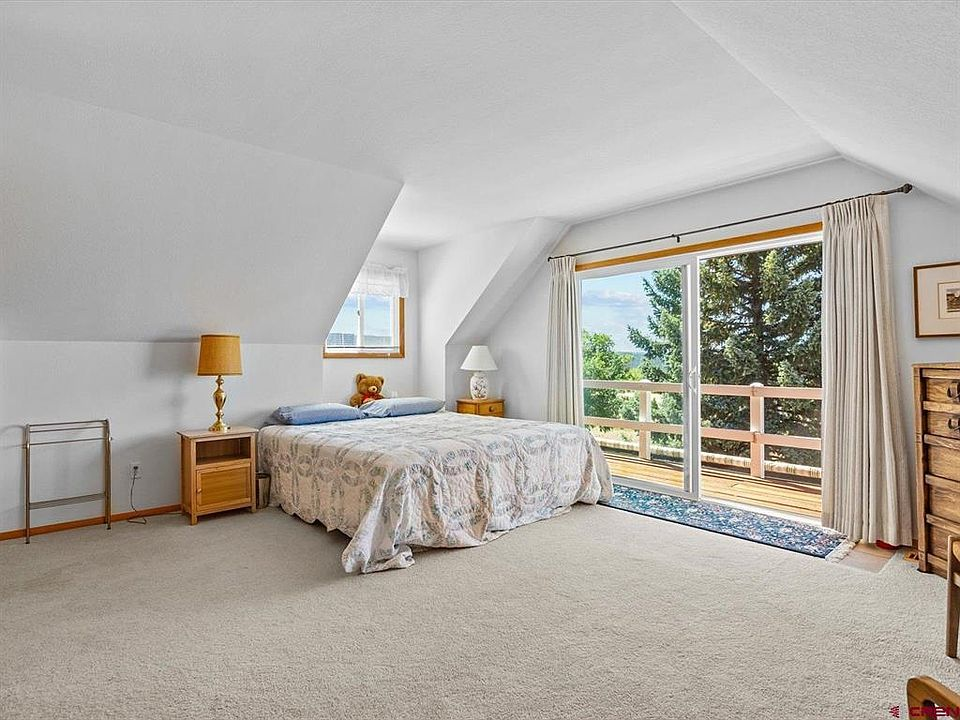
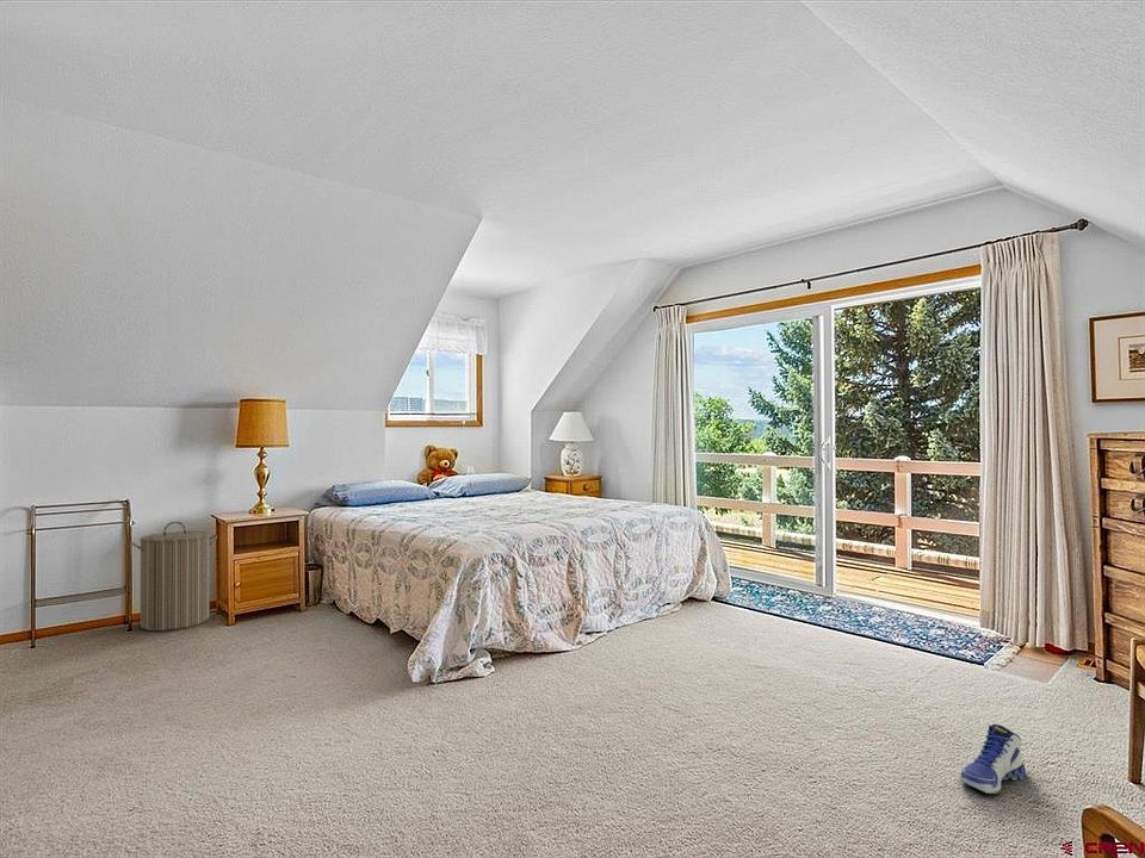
+ sneaker (992, 753)
+ laundry hamper (175, 571)
